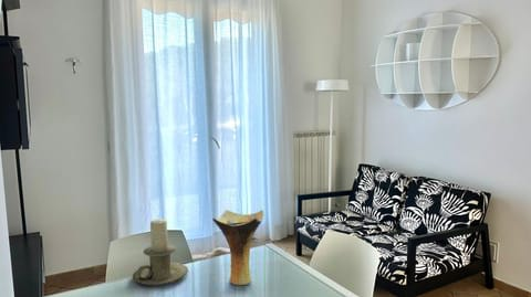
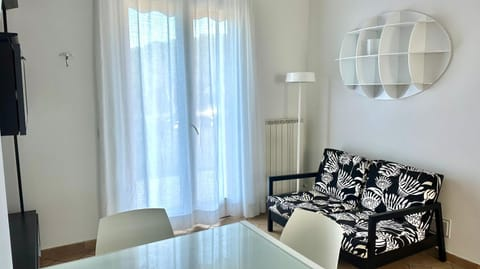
- vase (239, 246)
- candle holder (159, 248)
